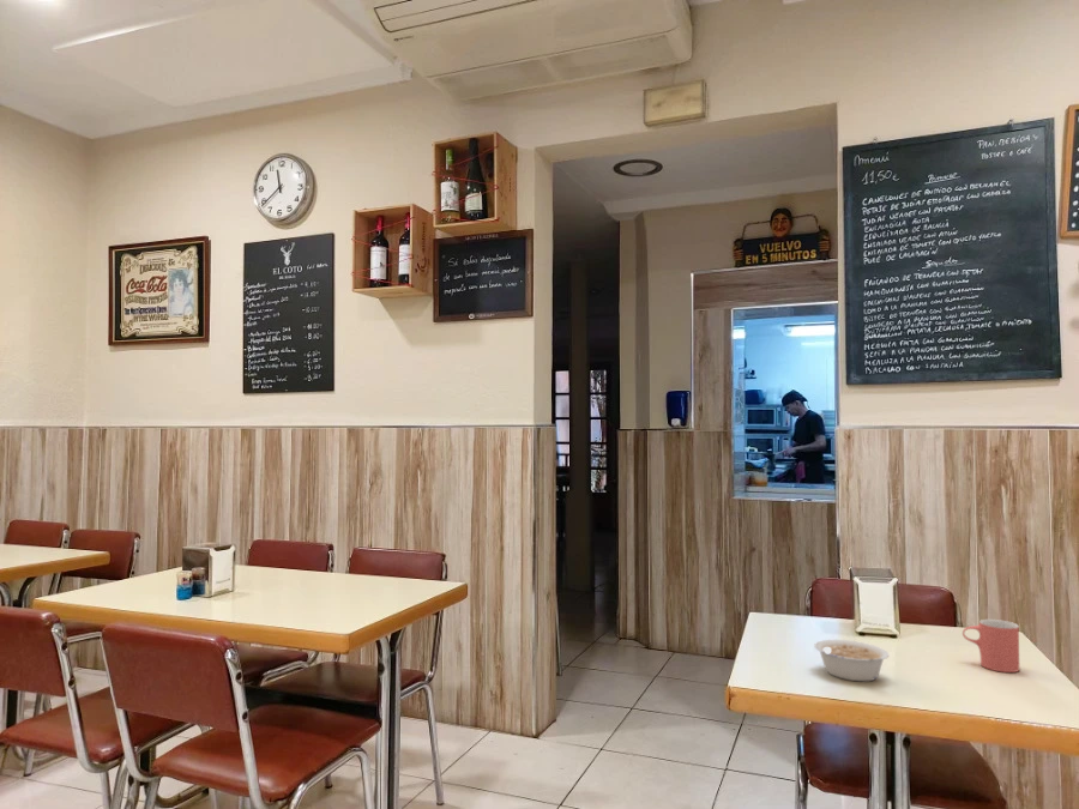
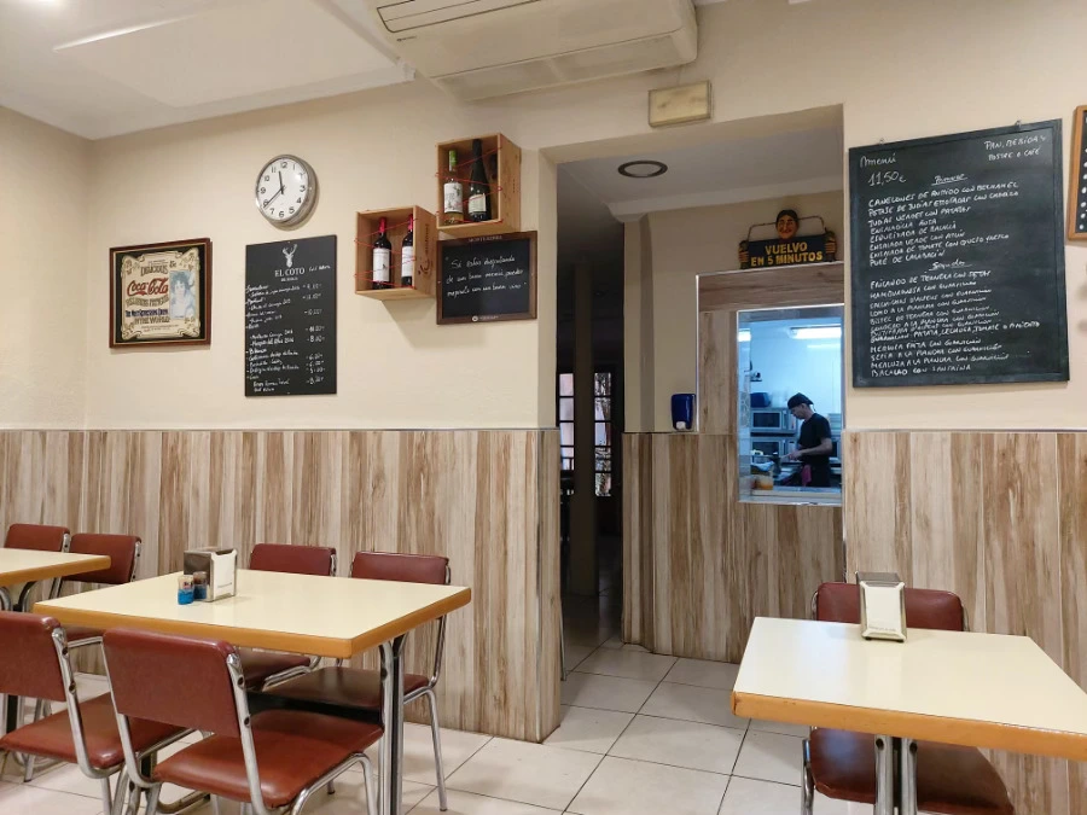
- legume (854, 659)
- cup (990, 644)
